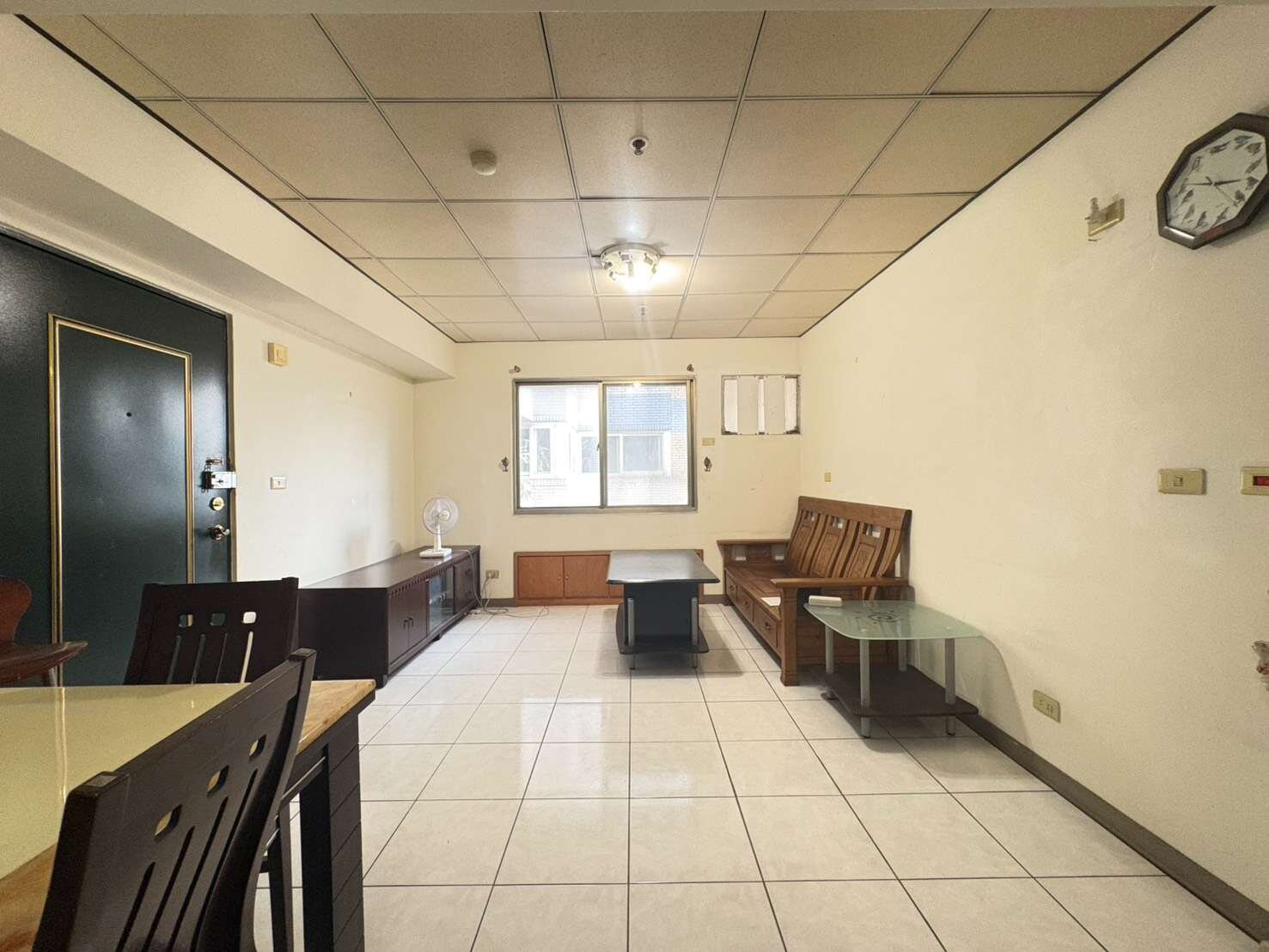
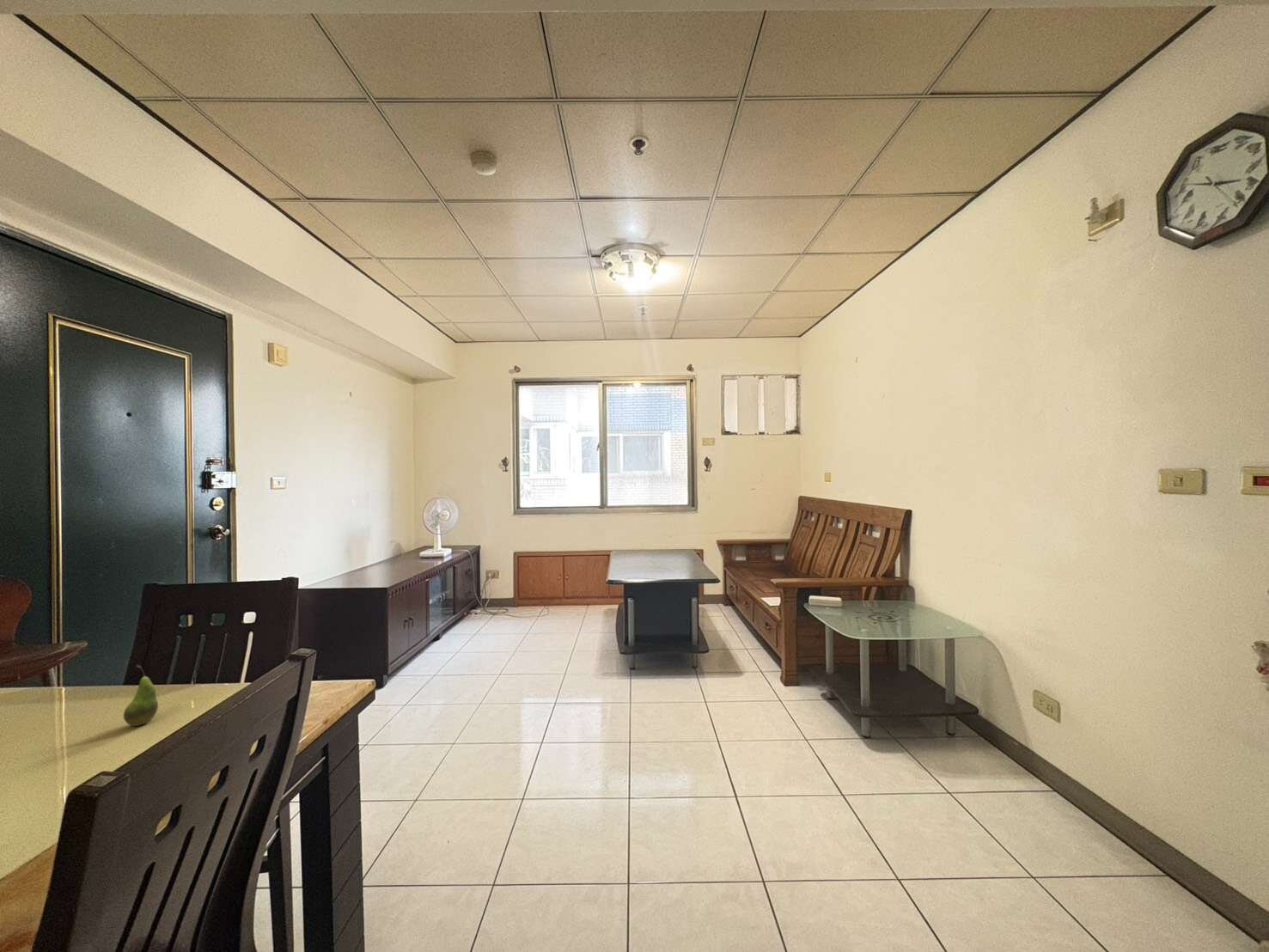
+ fruit (141, 695)
